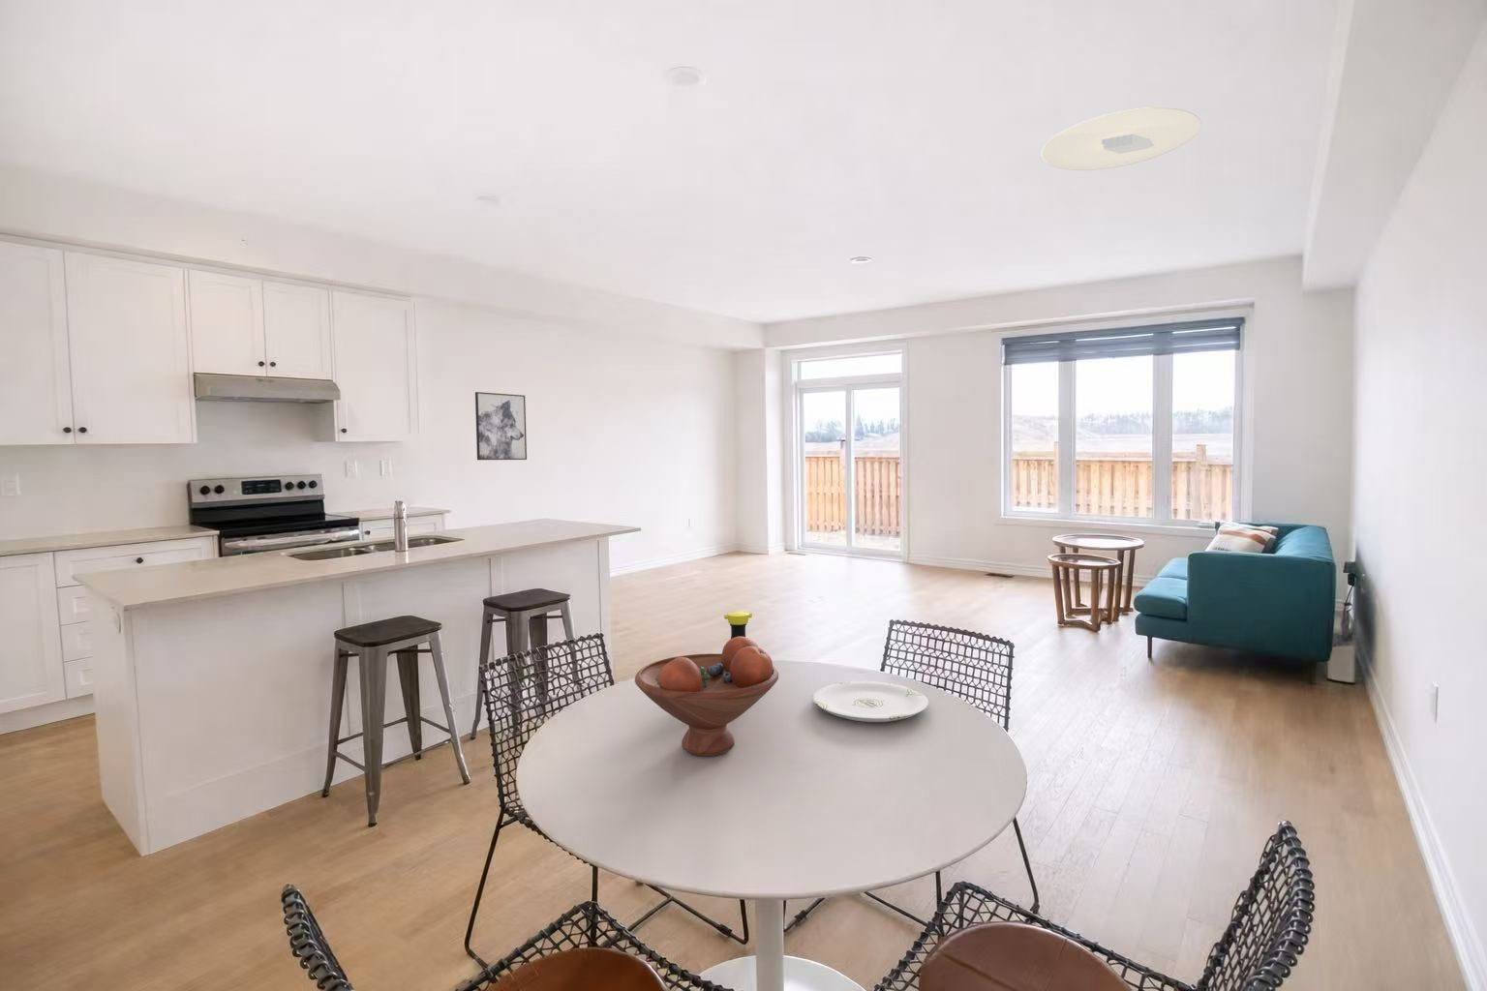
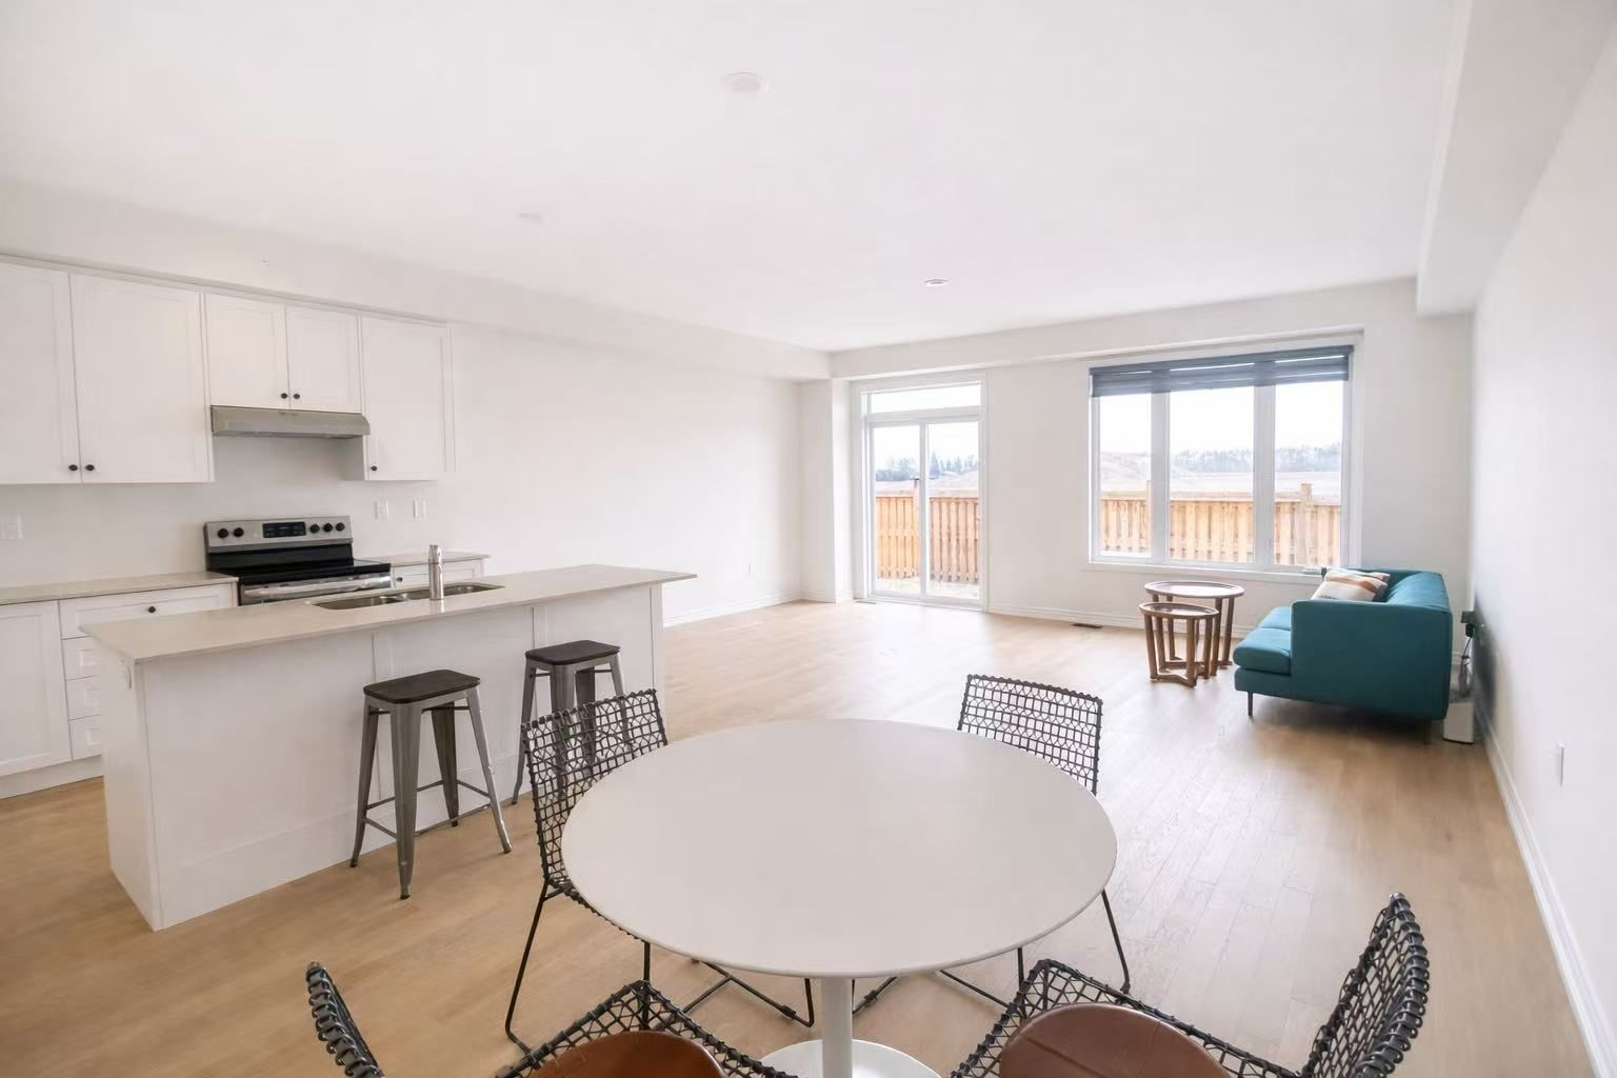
- wall art (501, 427)
- plate (870, 702)
- ceiling light (1117, 135)
- fruit bowl (707, 695)
- bottle (732, 638)
